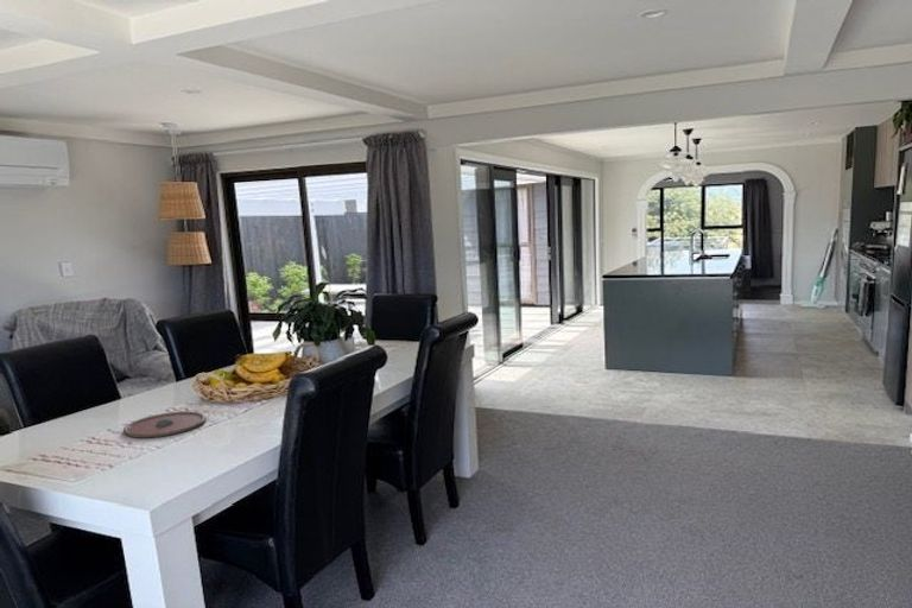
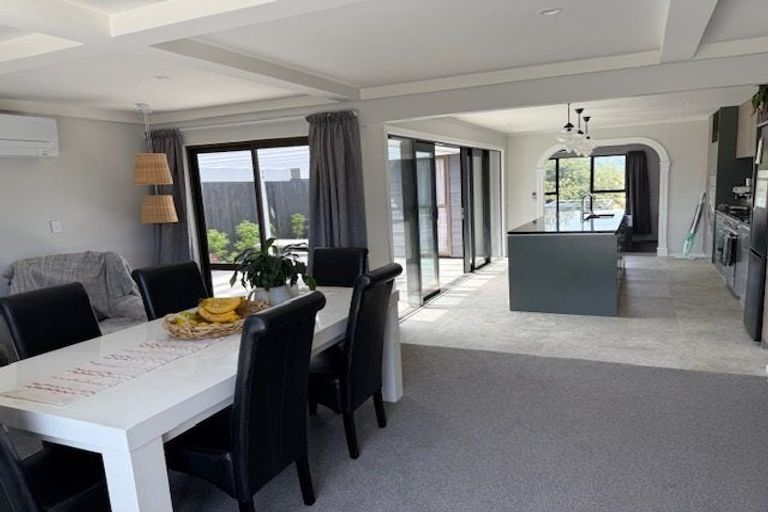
- plate (165, 422)
